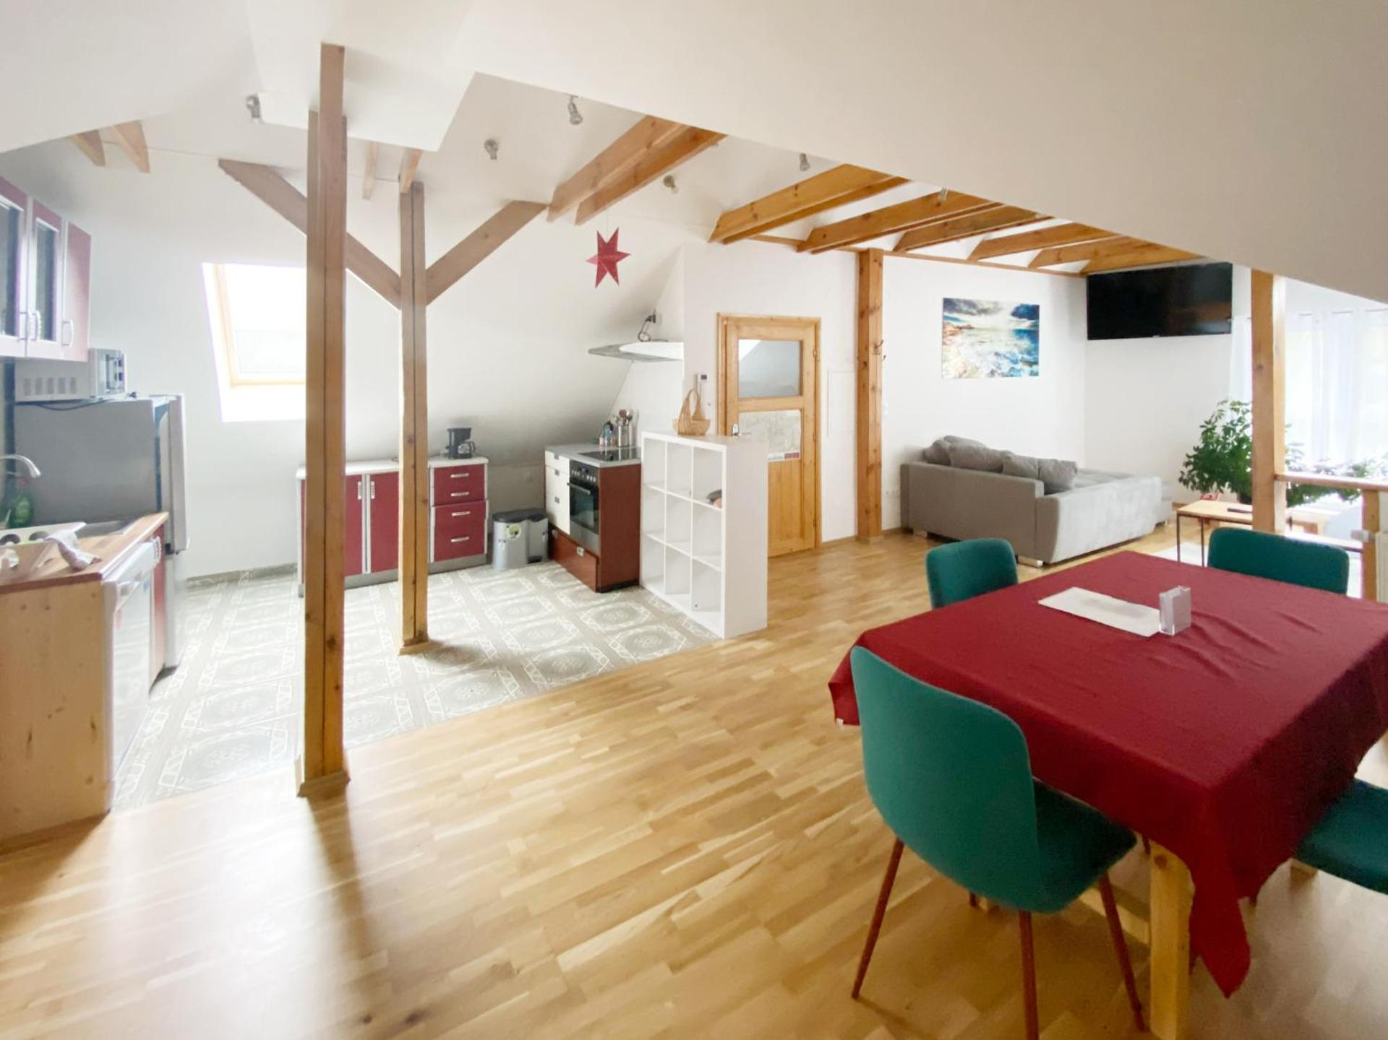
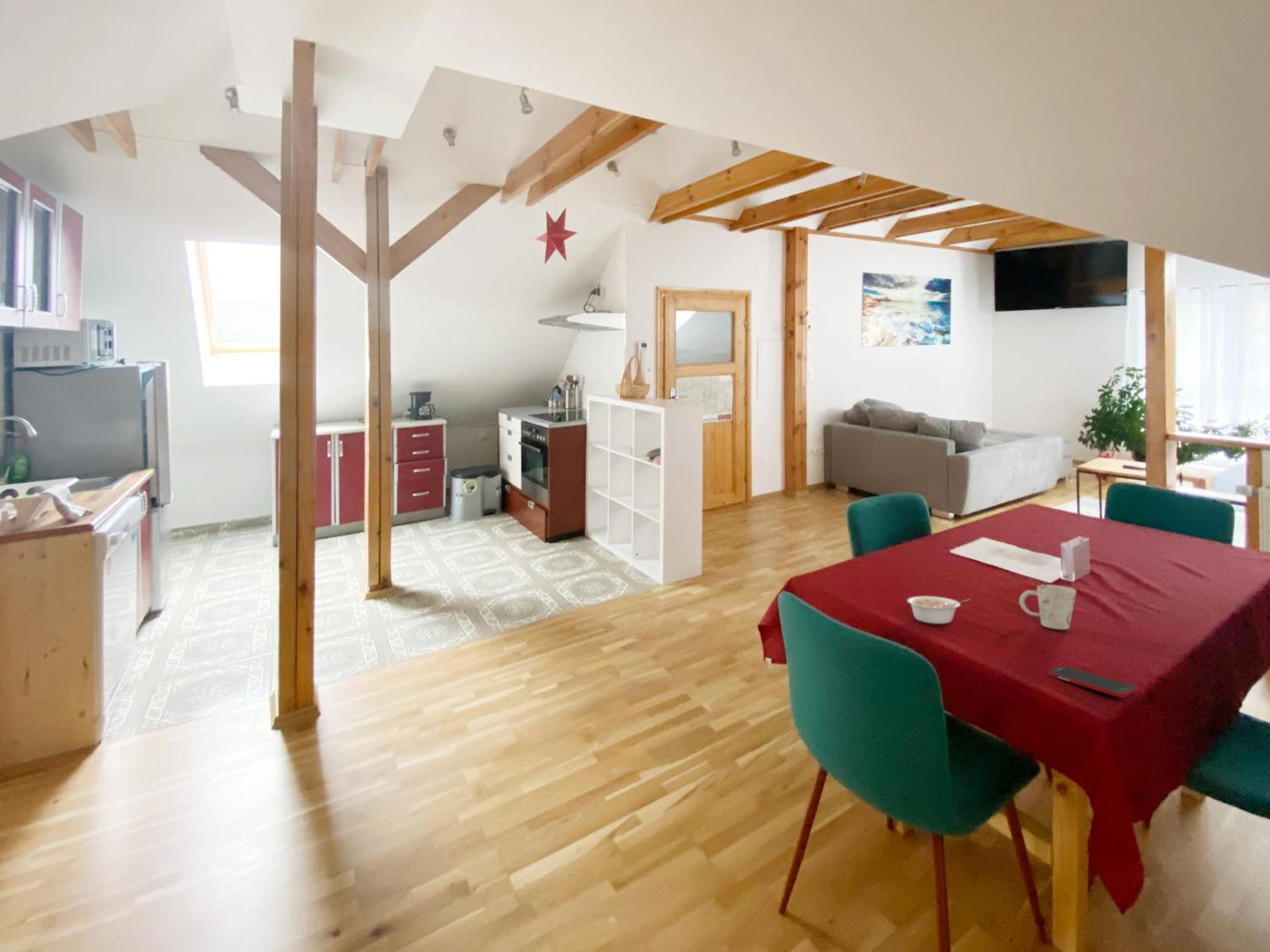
+ cell phone (1090, 680)
+ mug (1046, 606)
+ legume (934, 608)
